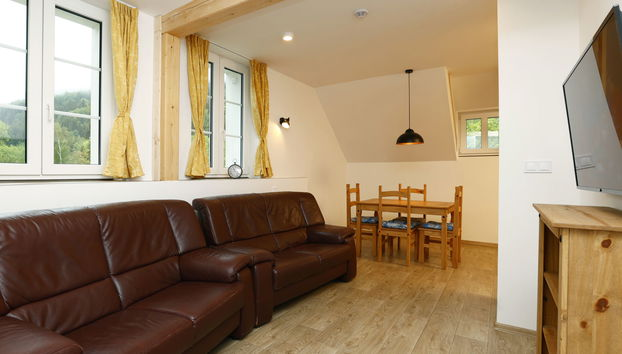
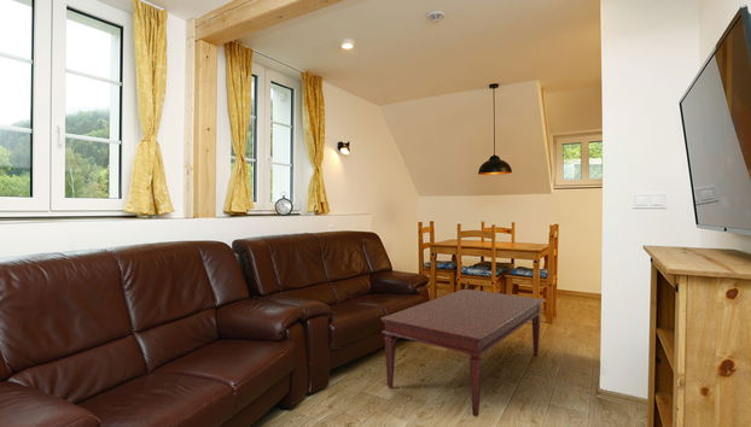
+ coffee table (470, 338)
